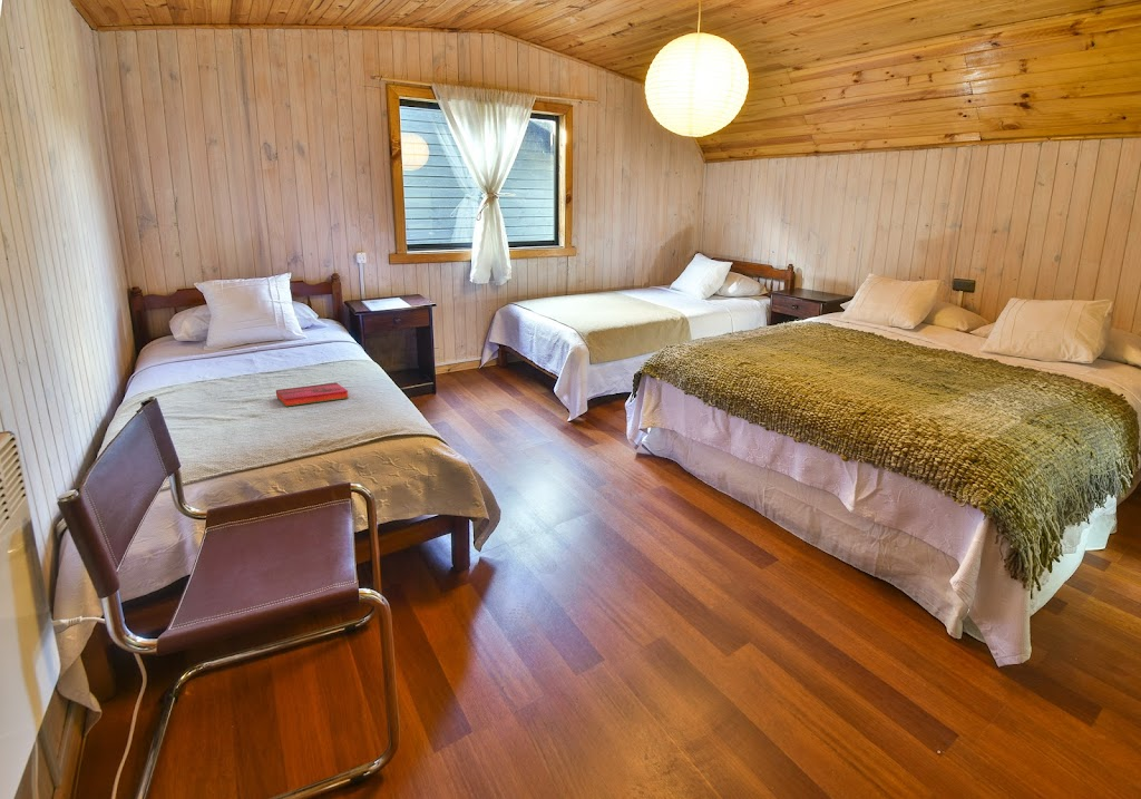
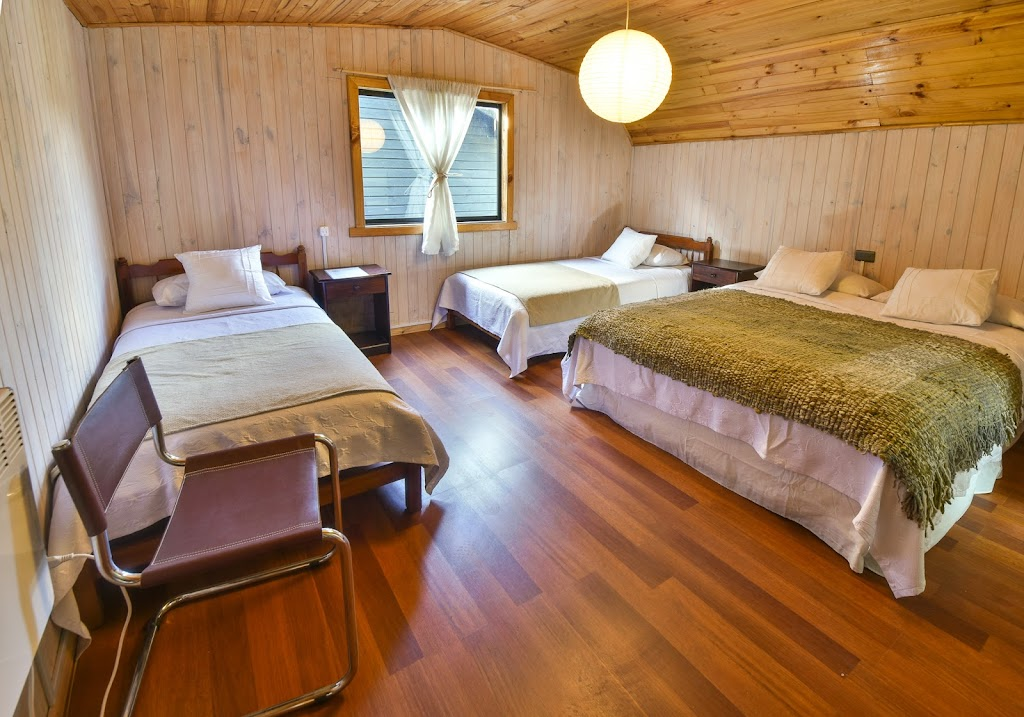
- hardback book (312, 393)
